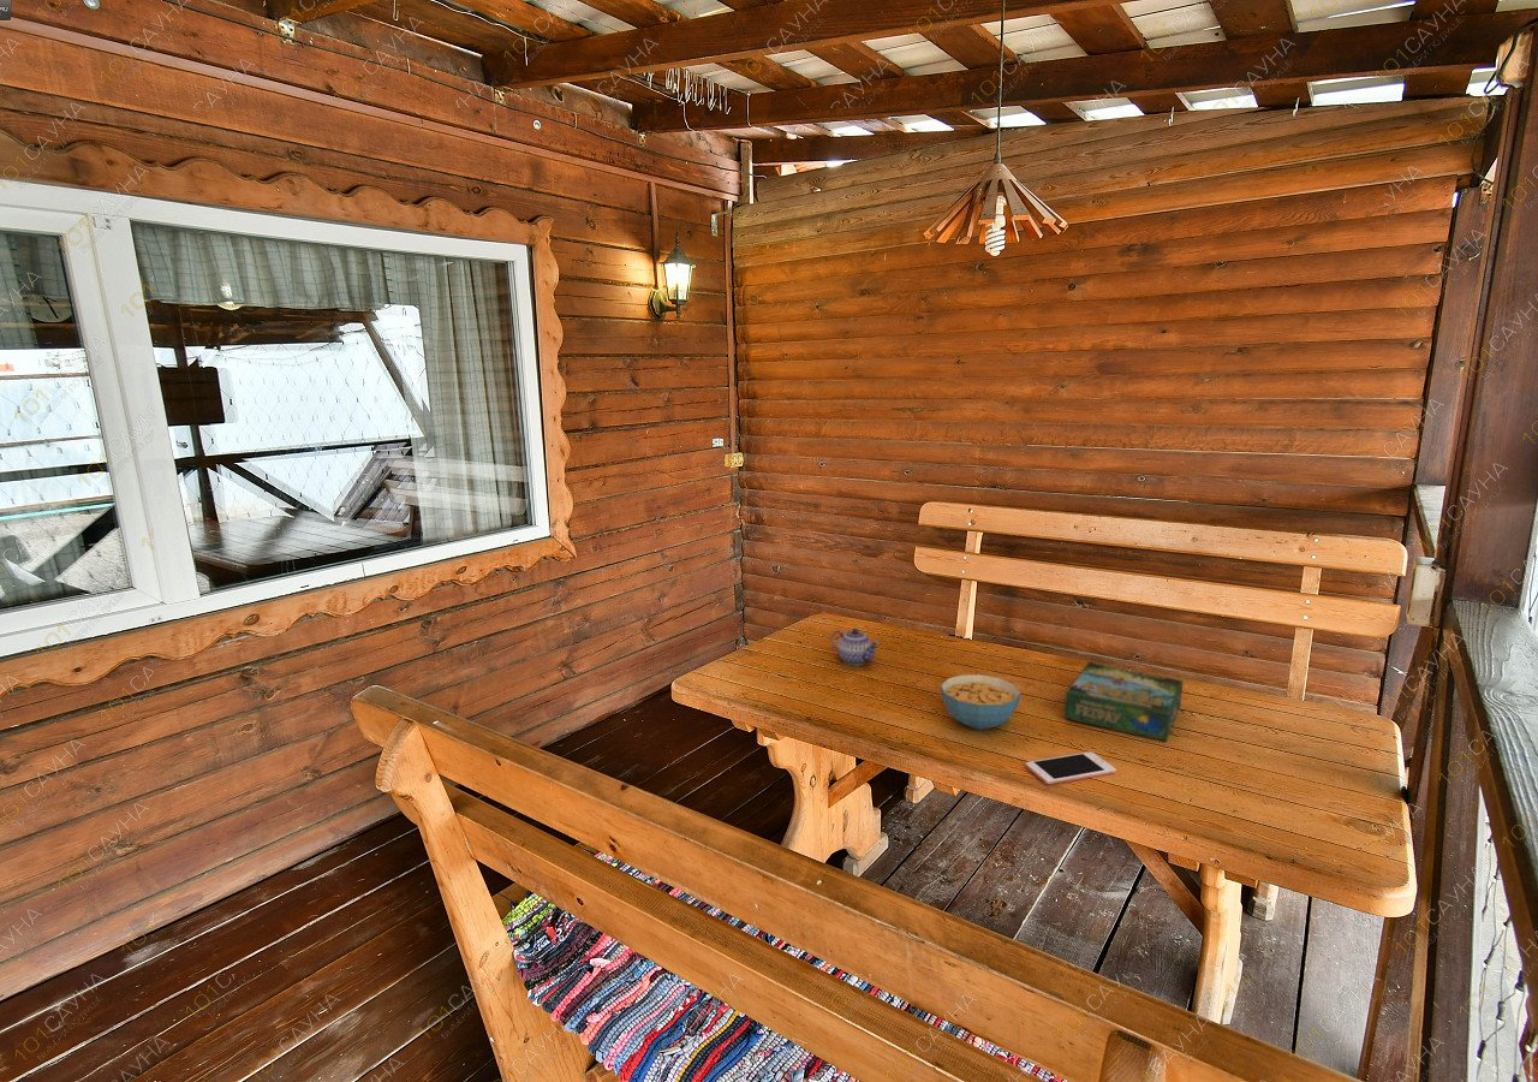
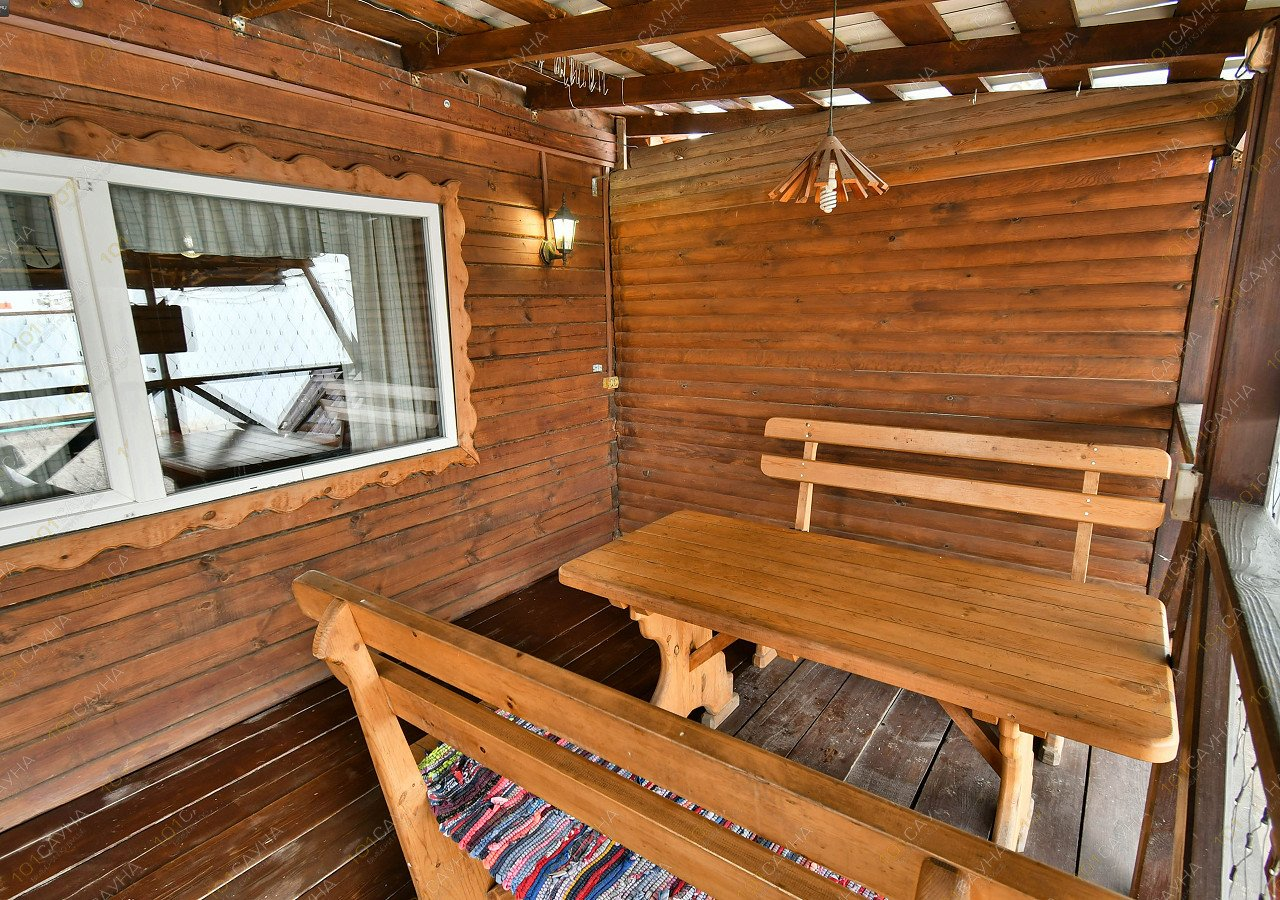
- cereal bowl (979, 706)
- cell phone (1069, 767)
- board game (1123, 698)
- teapot (854, 644)
